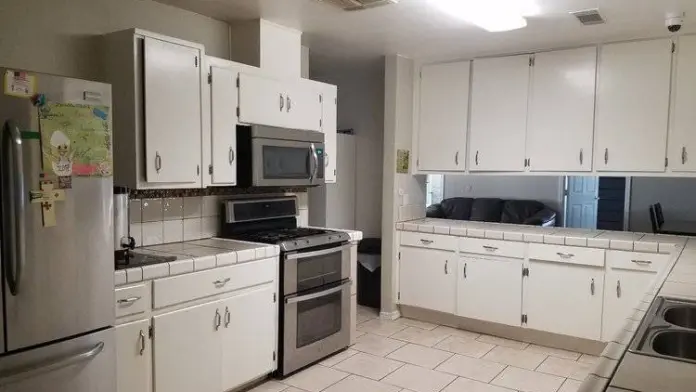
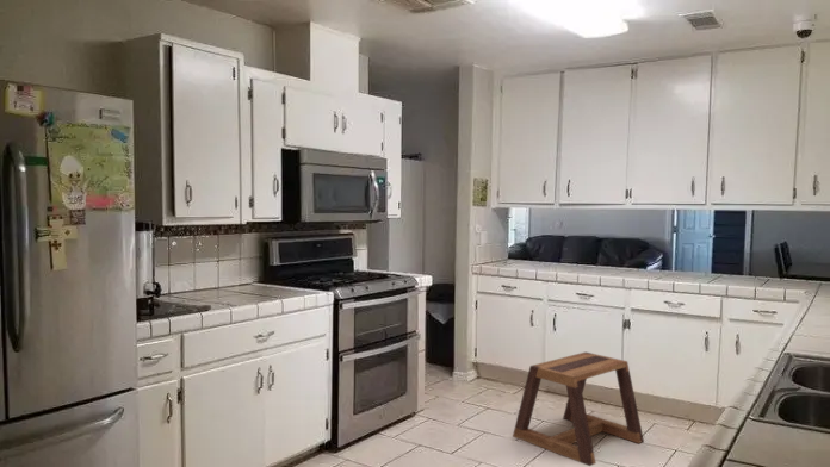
+ stool (578, 400)
